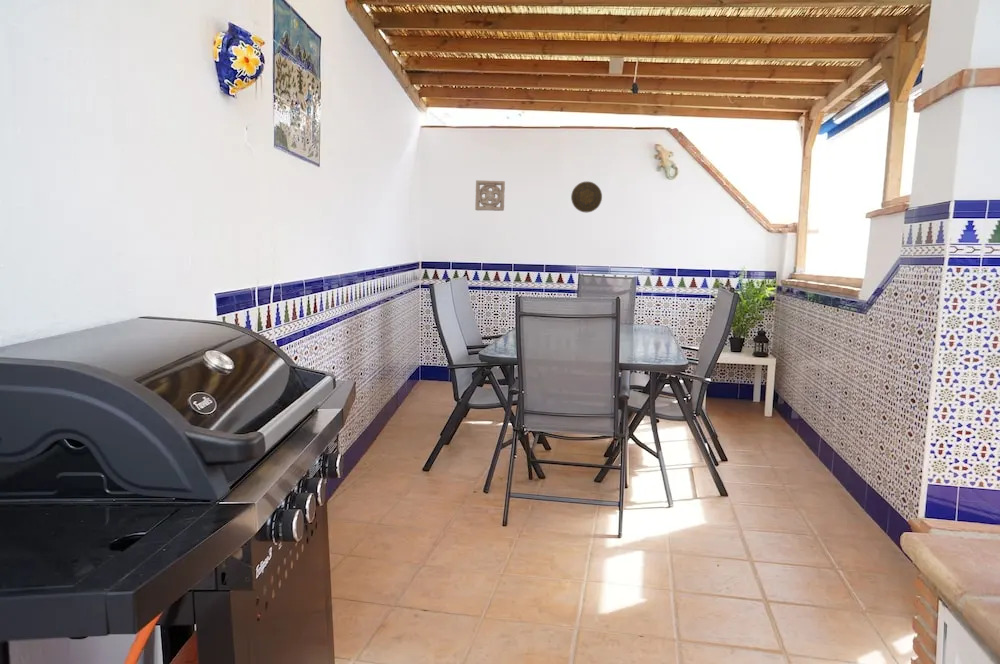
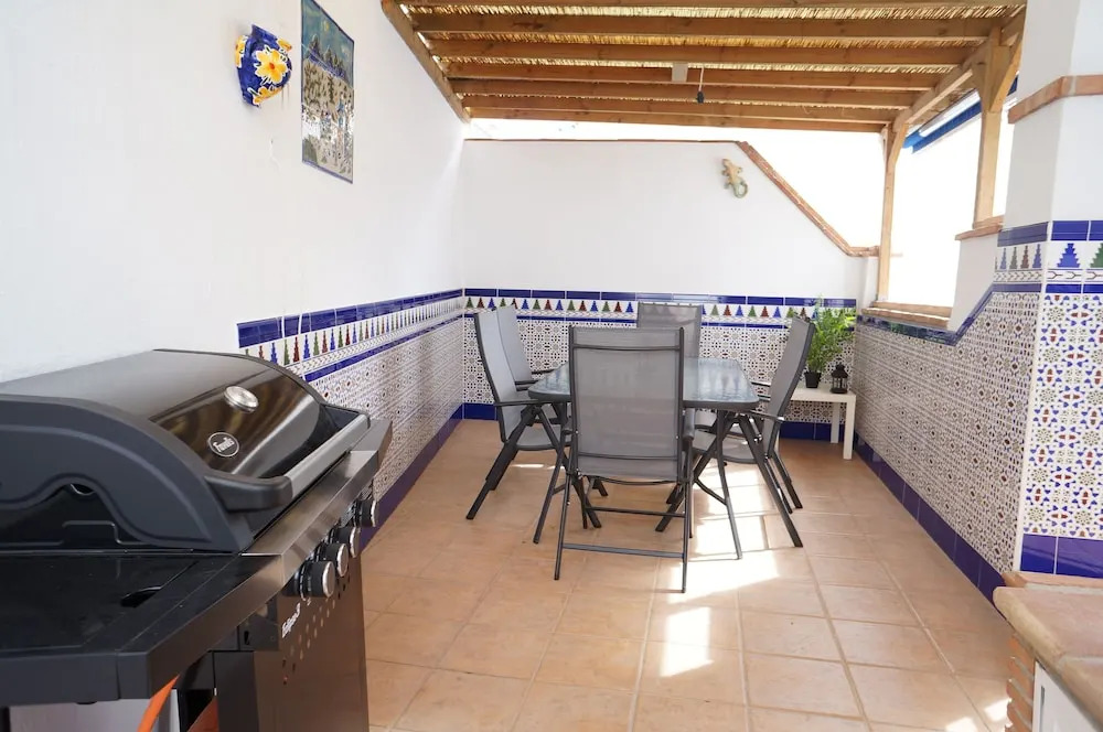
- decorative plate (586, 196)
- wall ornament (489, 195)
